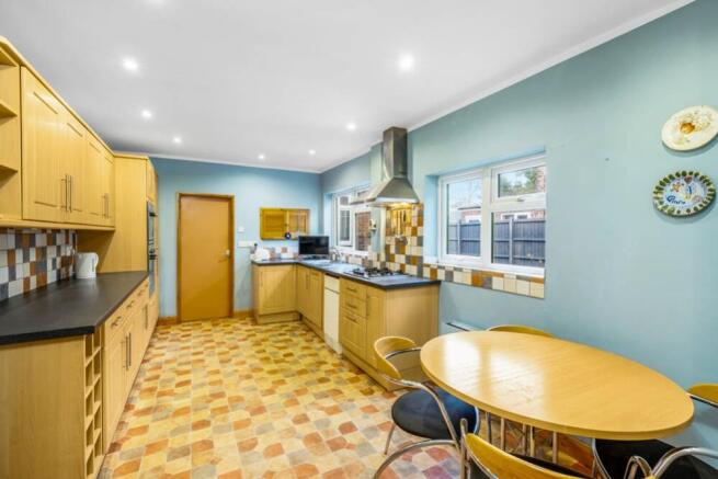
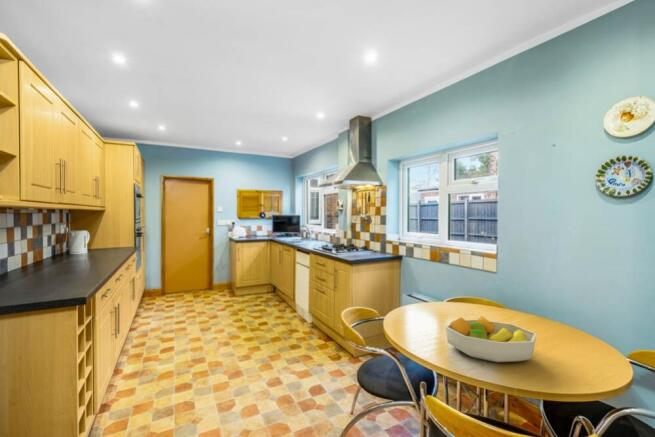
+ fruit bowl (489, 336)
